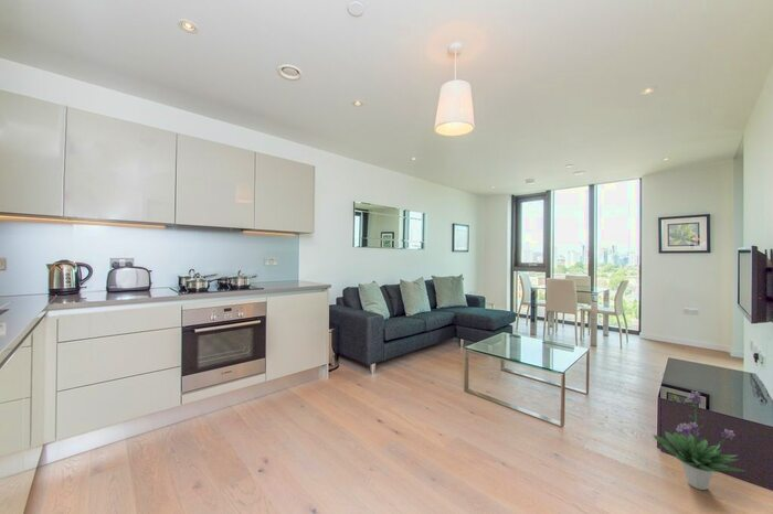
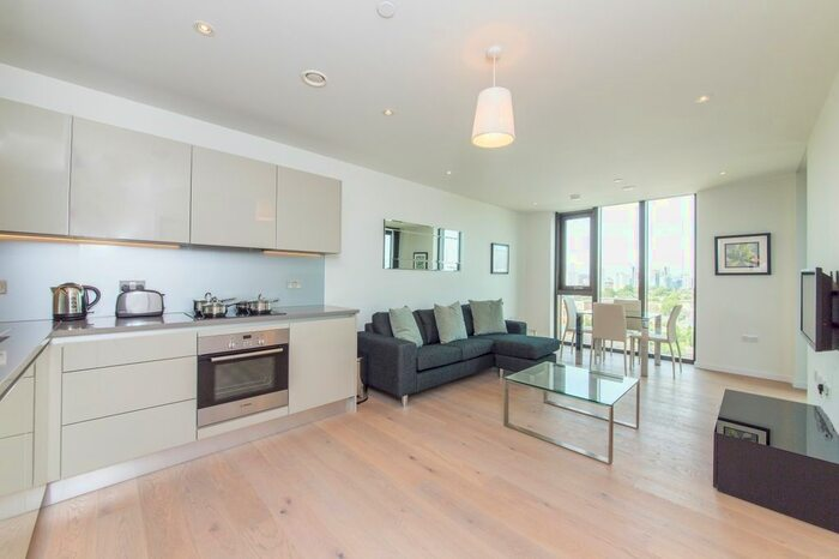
- potted plant (696, 439)
